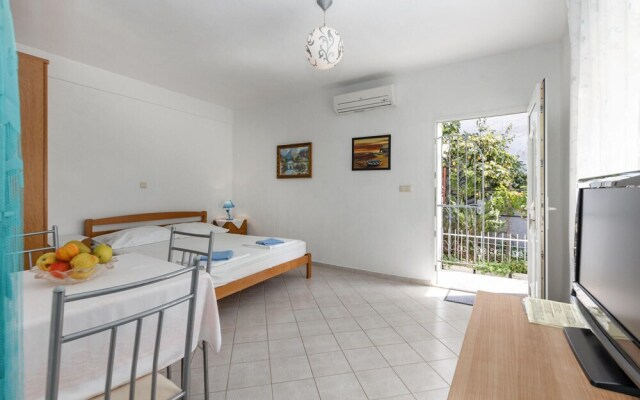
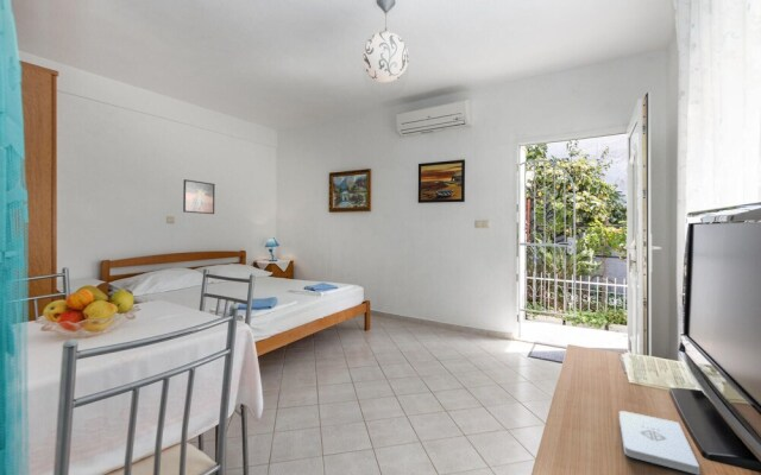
+ notepad (653, 437)
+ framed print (199, 197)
